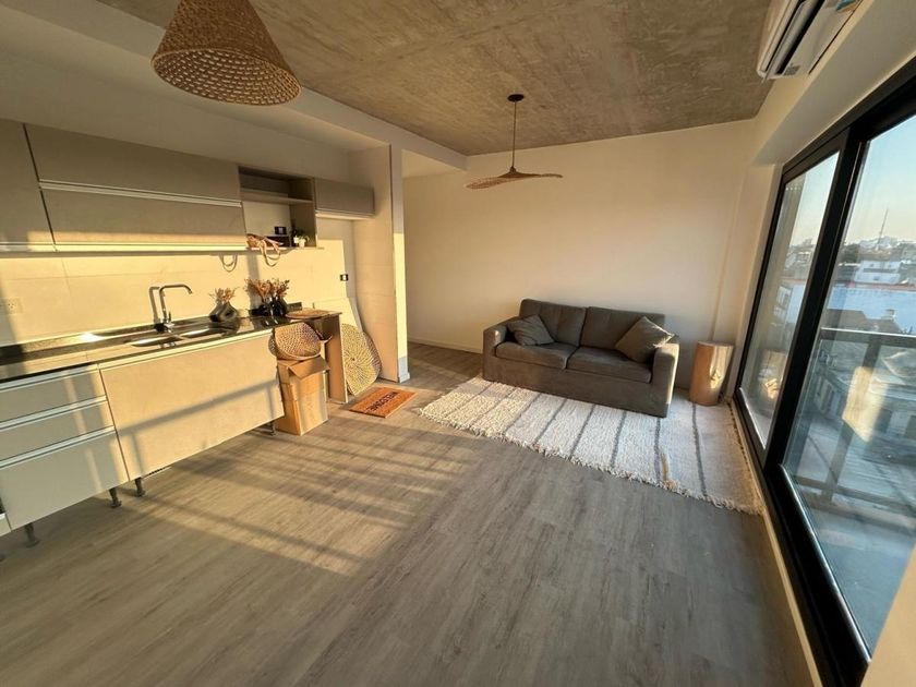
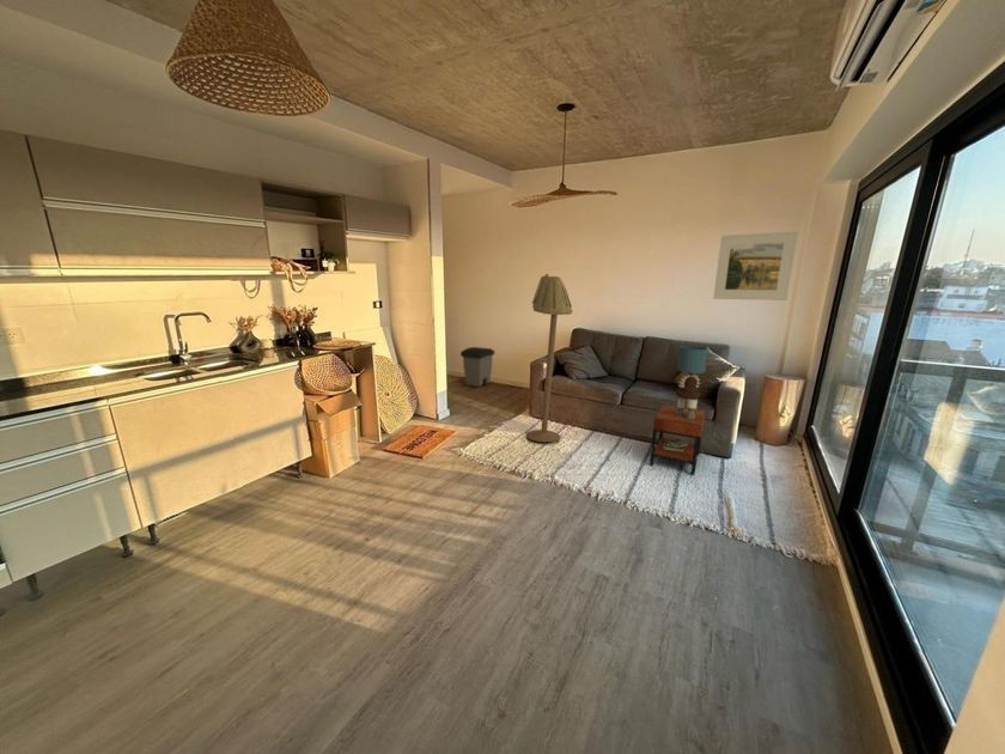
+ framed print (753, 267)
+ trash can (477, 366)
+ floor lamp (549, 357)
+ side table (678, 428)
+ table lamp (688, 390)
